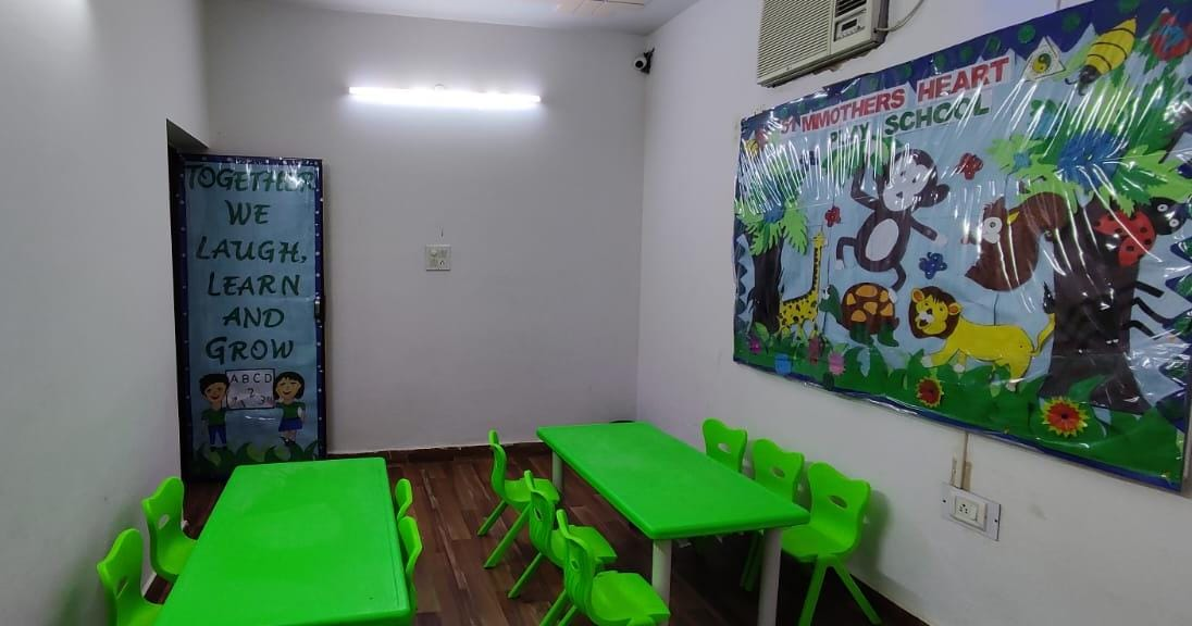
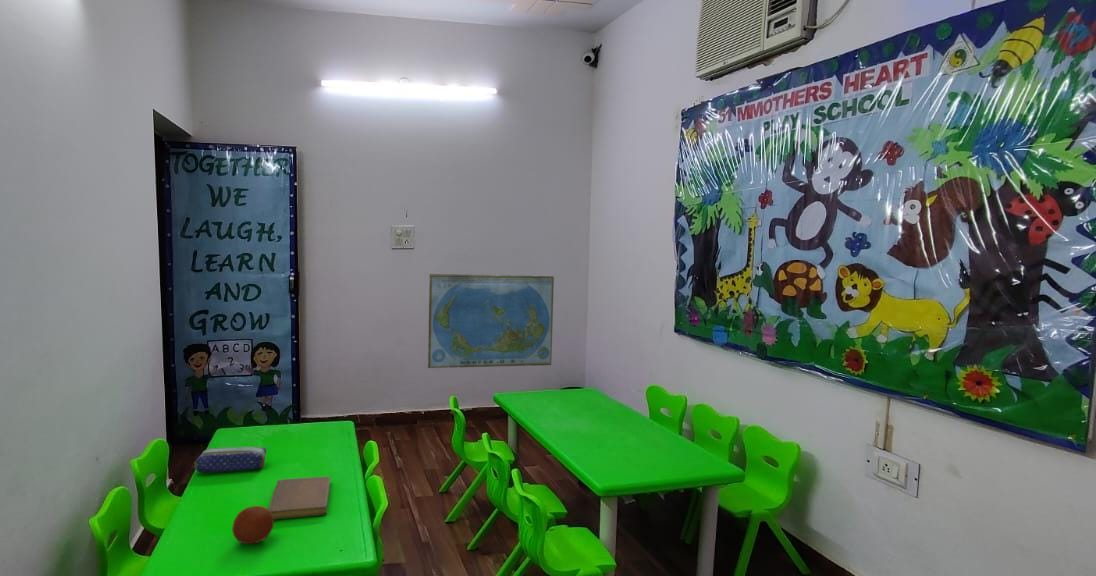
+ fruit (253, 523)
+ pencil case (231, 458)
+ notebook (300, 496)
+ world map (493, 321)
